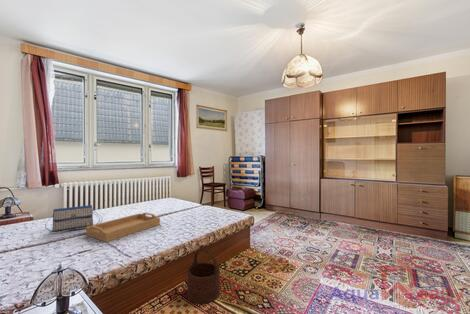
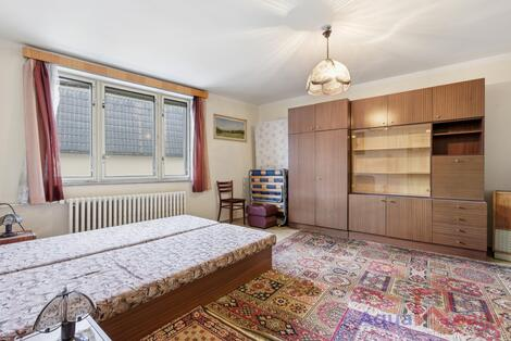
- wooden bucket (203, 271)
- handbag (75, 217)
- serving tray (125, 224)
